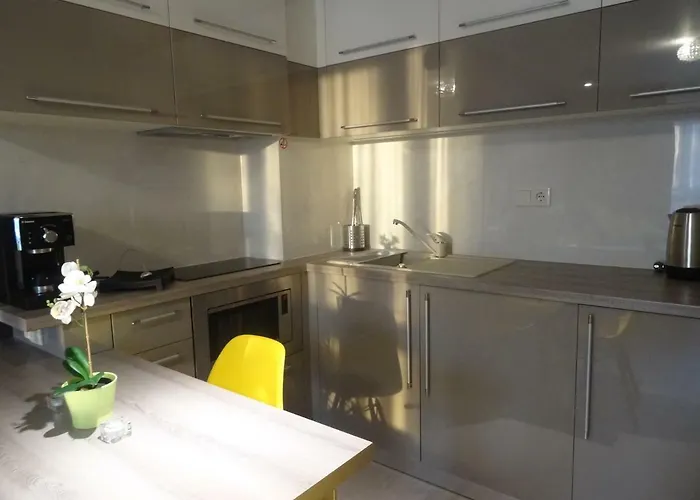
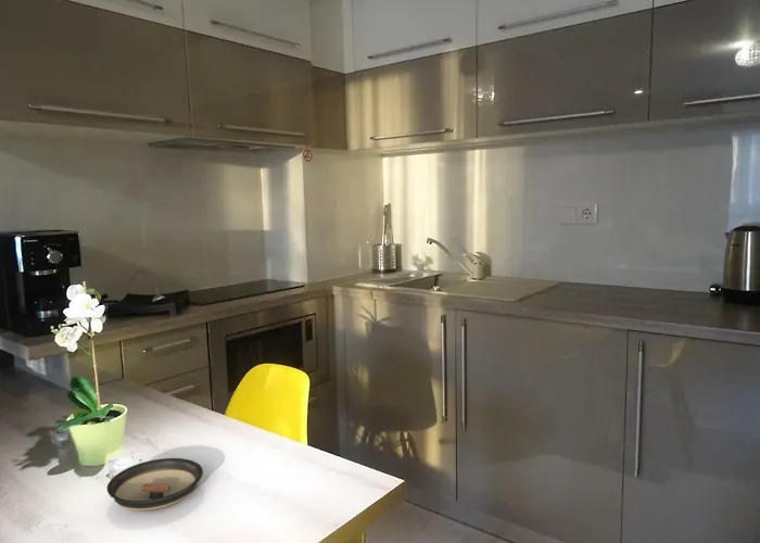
+ saucer (156, 488)
